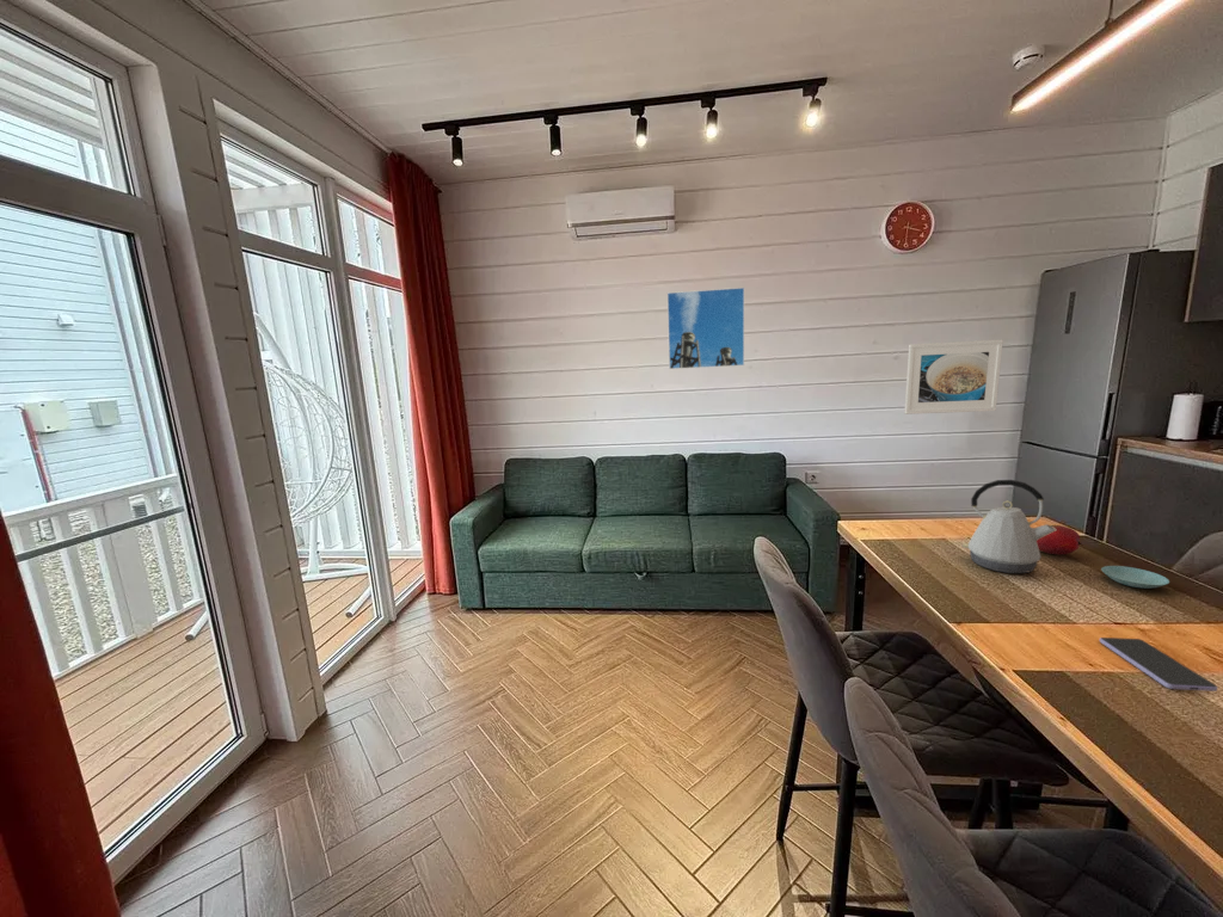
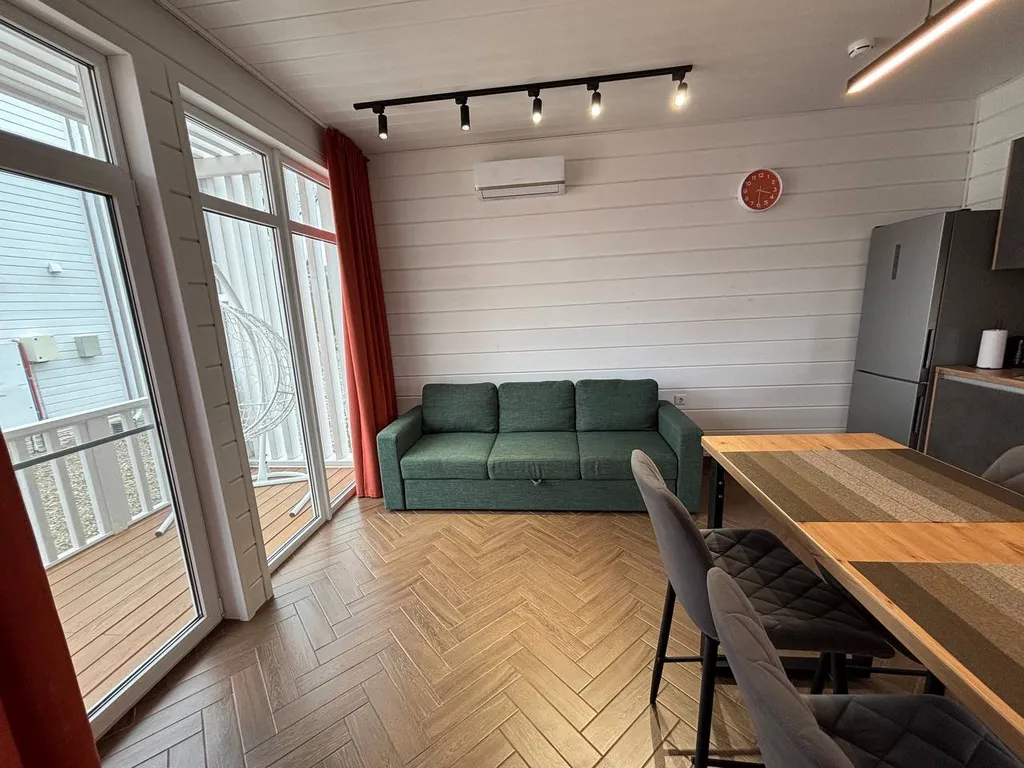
- kettle (1008, 523)
- fruit (1052, 538)
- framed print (705, 328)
- saucer (1133, 578)
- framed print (952, 377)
- smartphone (1154, 661)
